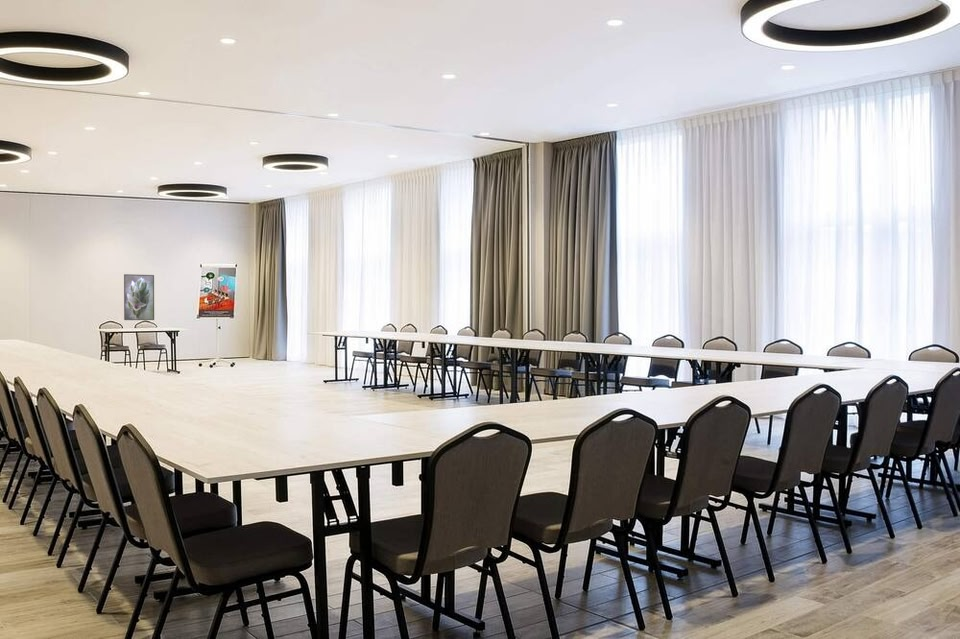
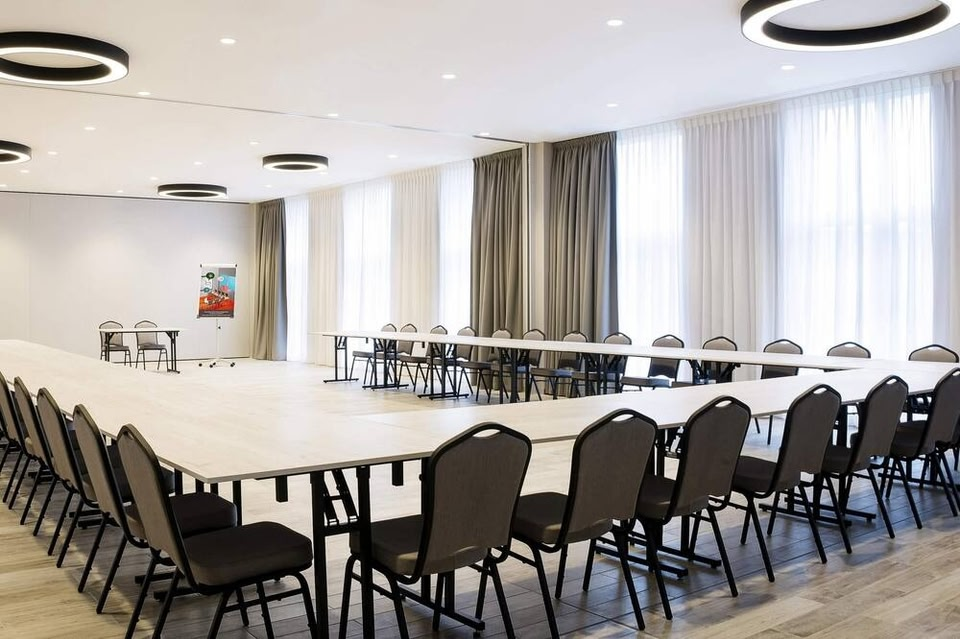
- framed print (139, 297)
